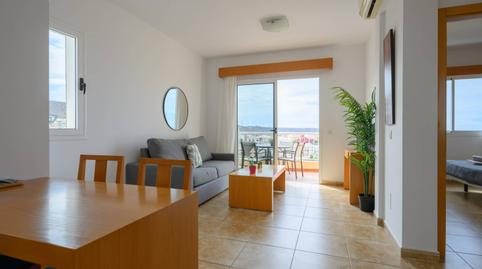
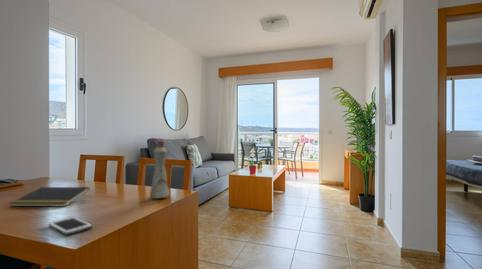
+ bottle (159, 168)
+ notepad (52, 196)
+ cell phone (70, 225)
